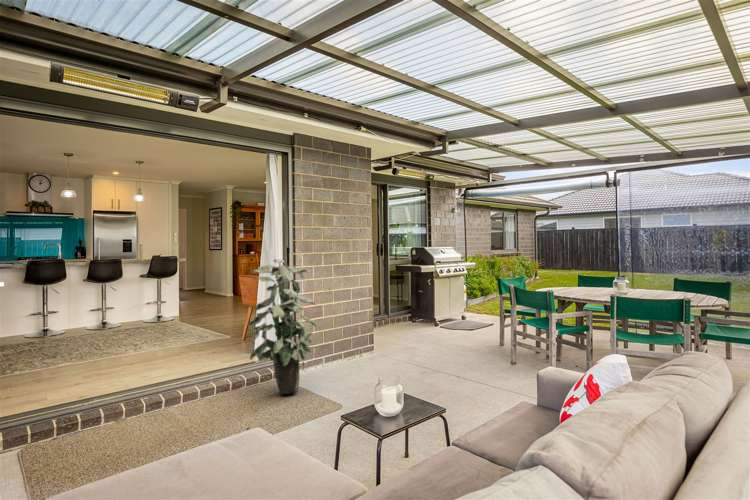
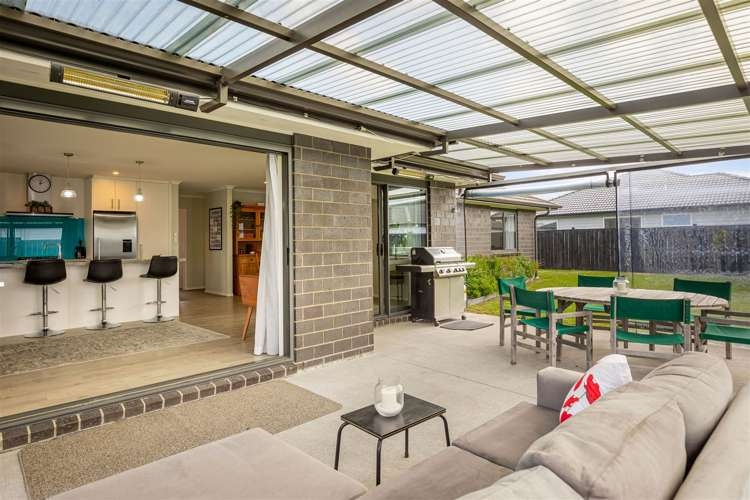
- indoor plant (281, 325)
